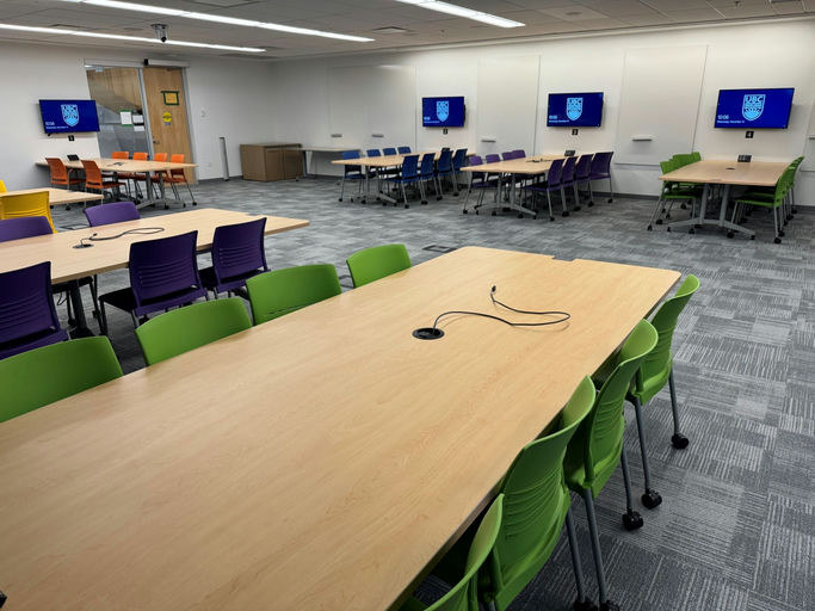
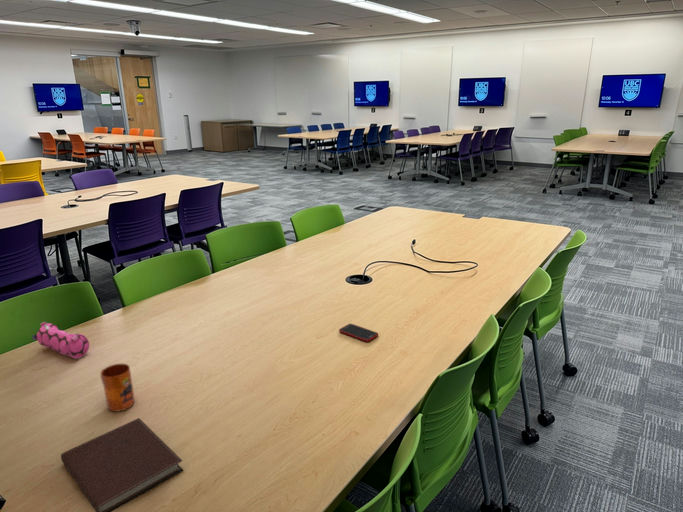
+ pencil case (62, 339)
+ notebook (121, 462)
+ cell phone (358, 332)
+ mug (114, 385)
